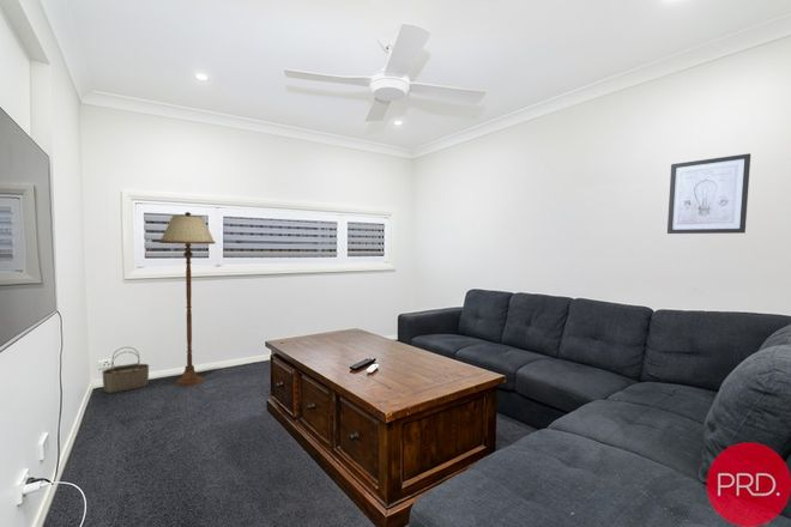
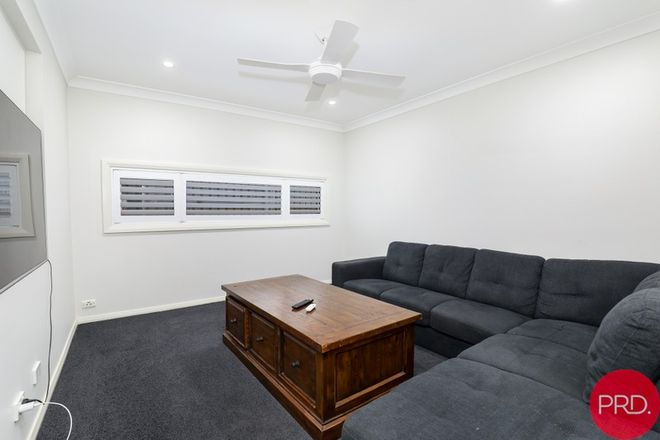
- wicker basket (126, 368)
- wall art (706, 196)
- floor lamp (188, 298)
